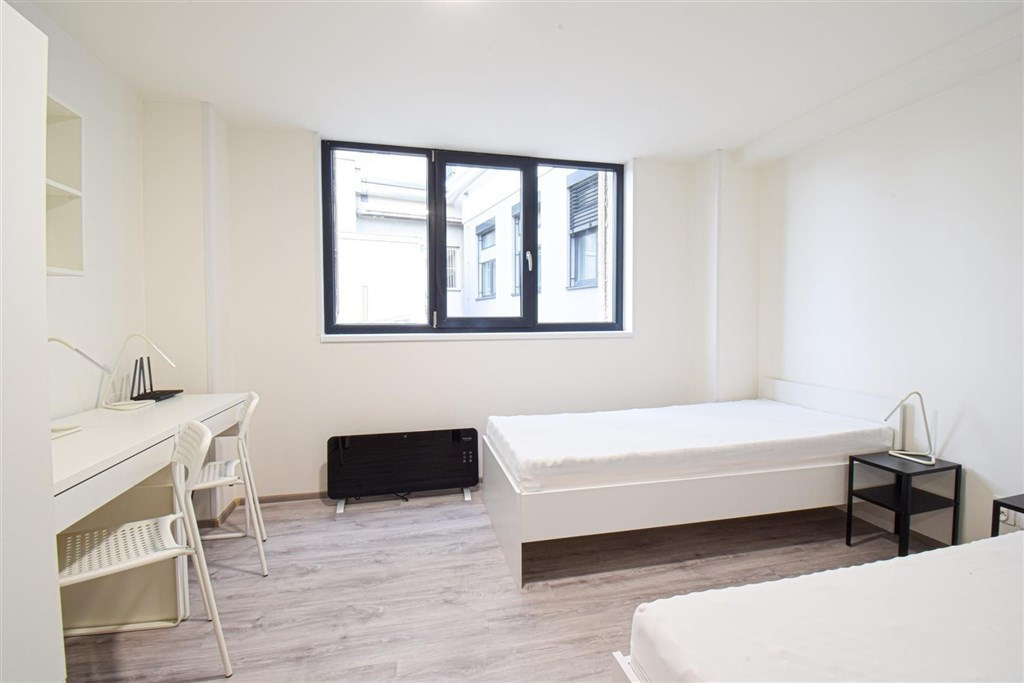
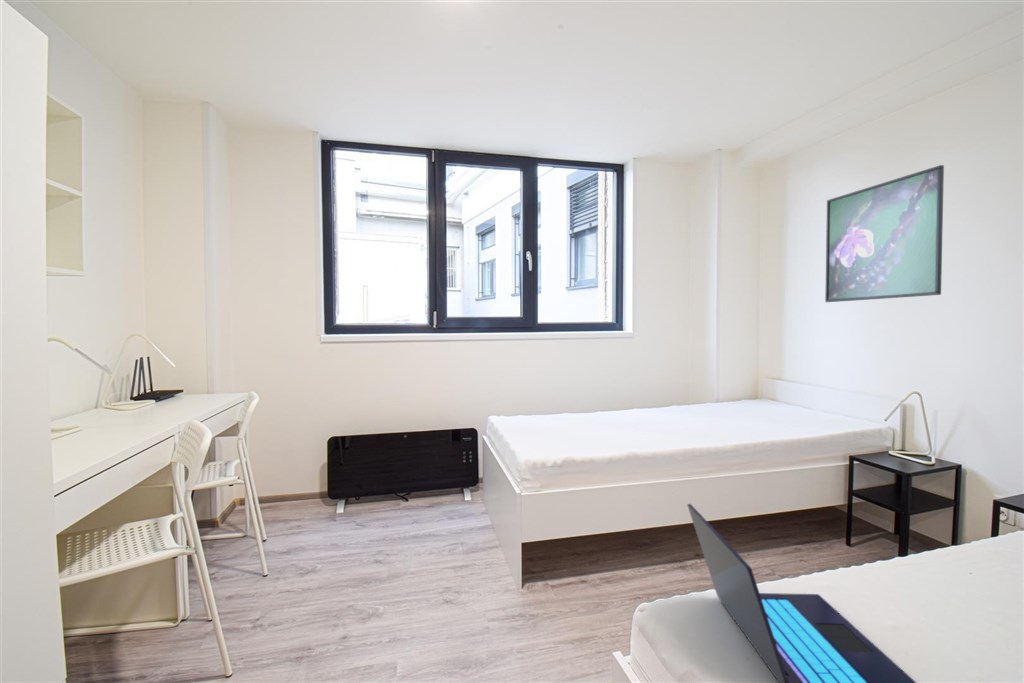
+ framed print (877, 242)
+ laptop (789, 594)
